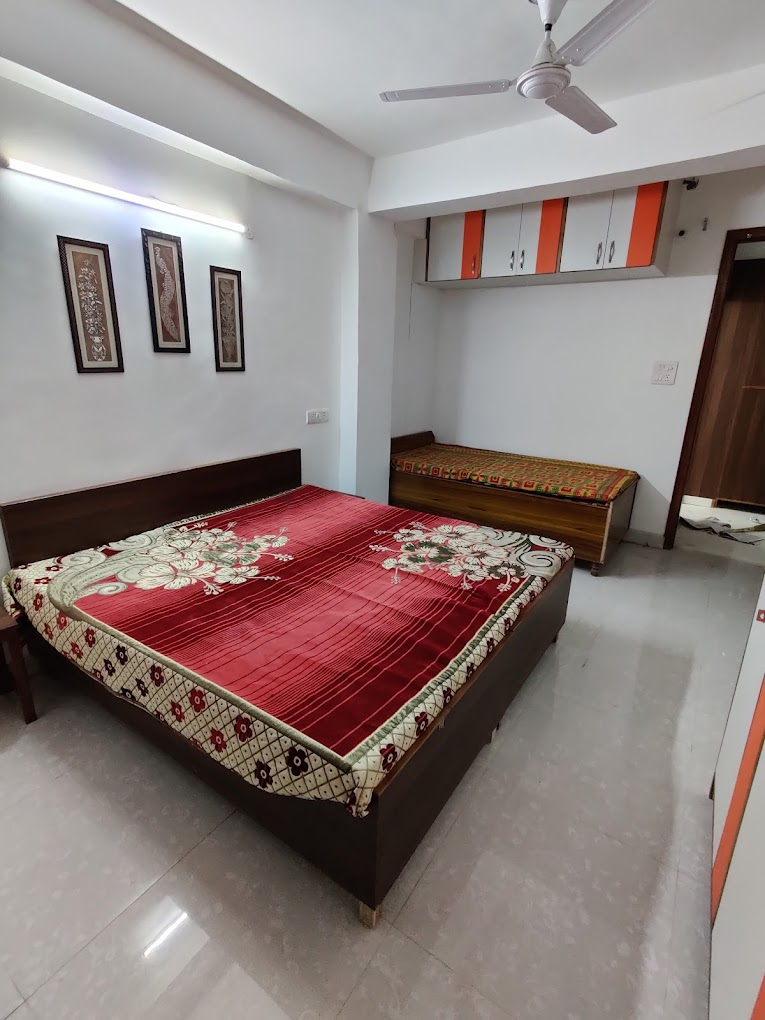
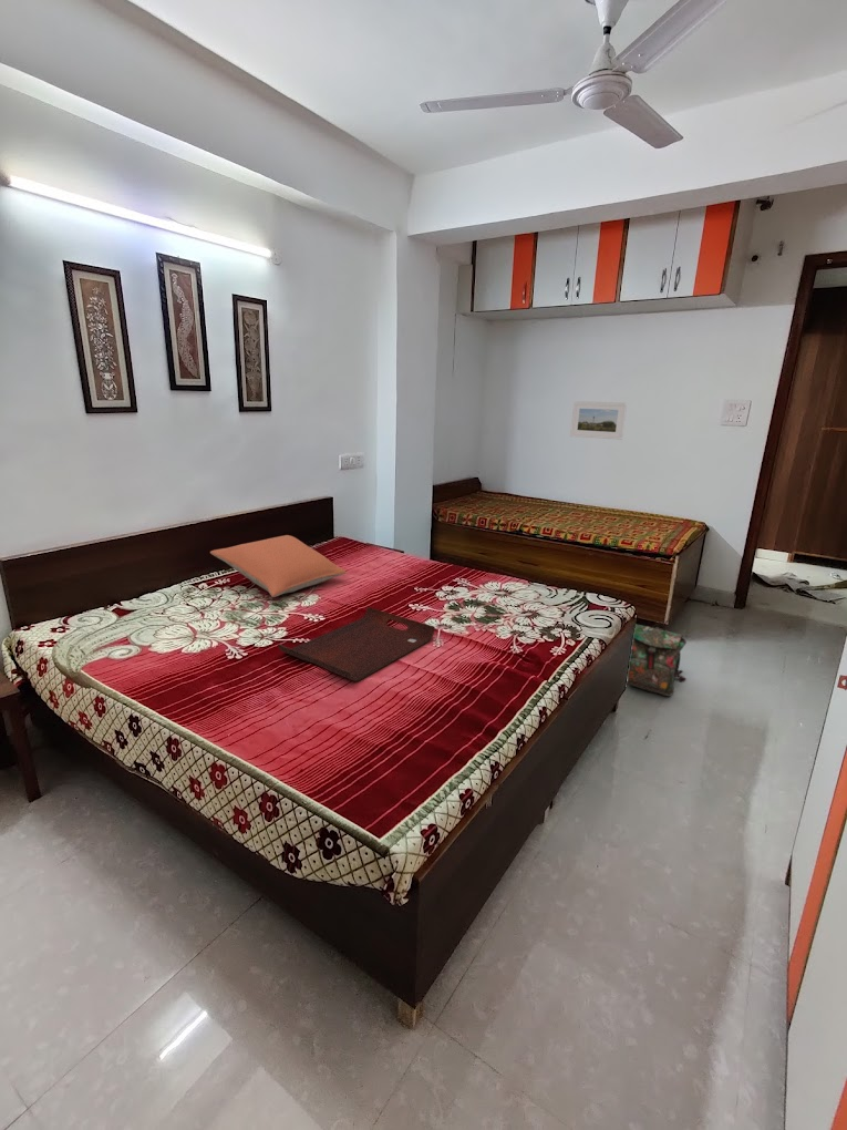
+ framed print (597, 420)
+ pillow (280, 563)
+ backpack (658, 654)
+ serving tray (360, 640)
